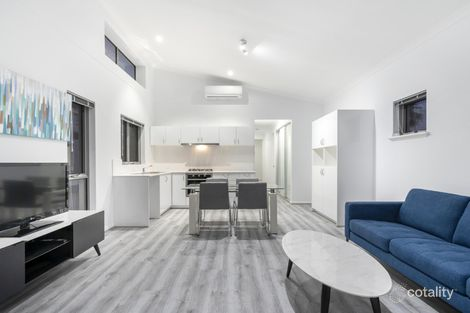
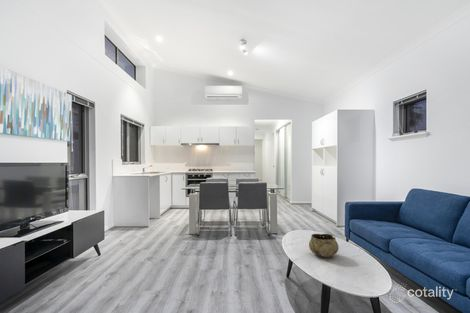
+ decorative bowl (323, 245)
